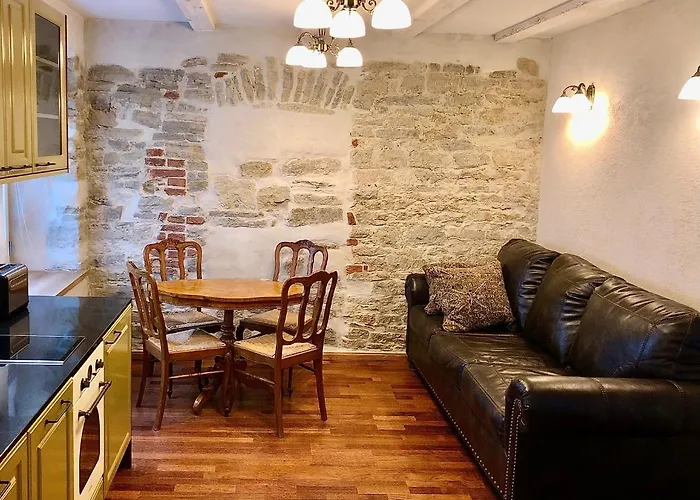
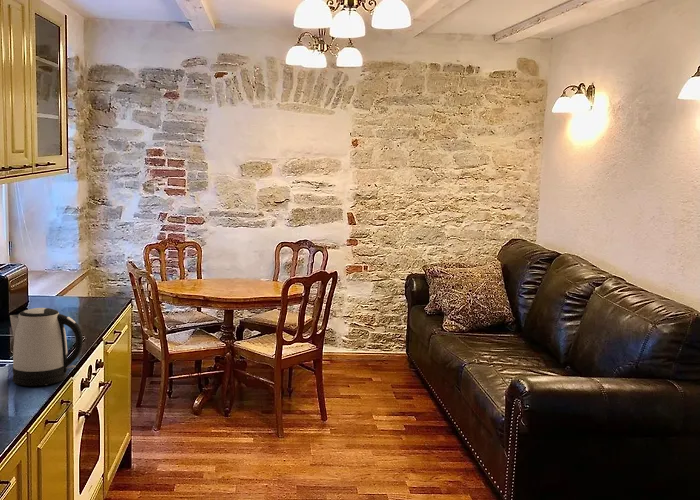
+ kettle (47, 344)
